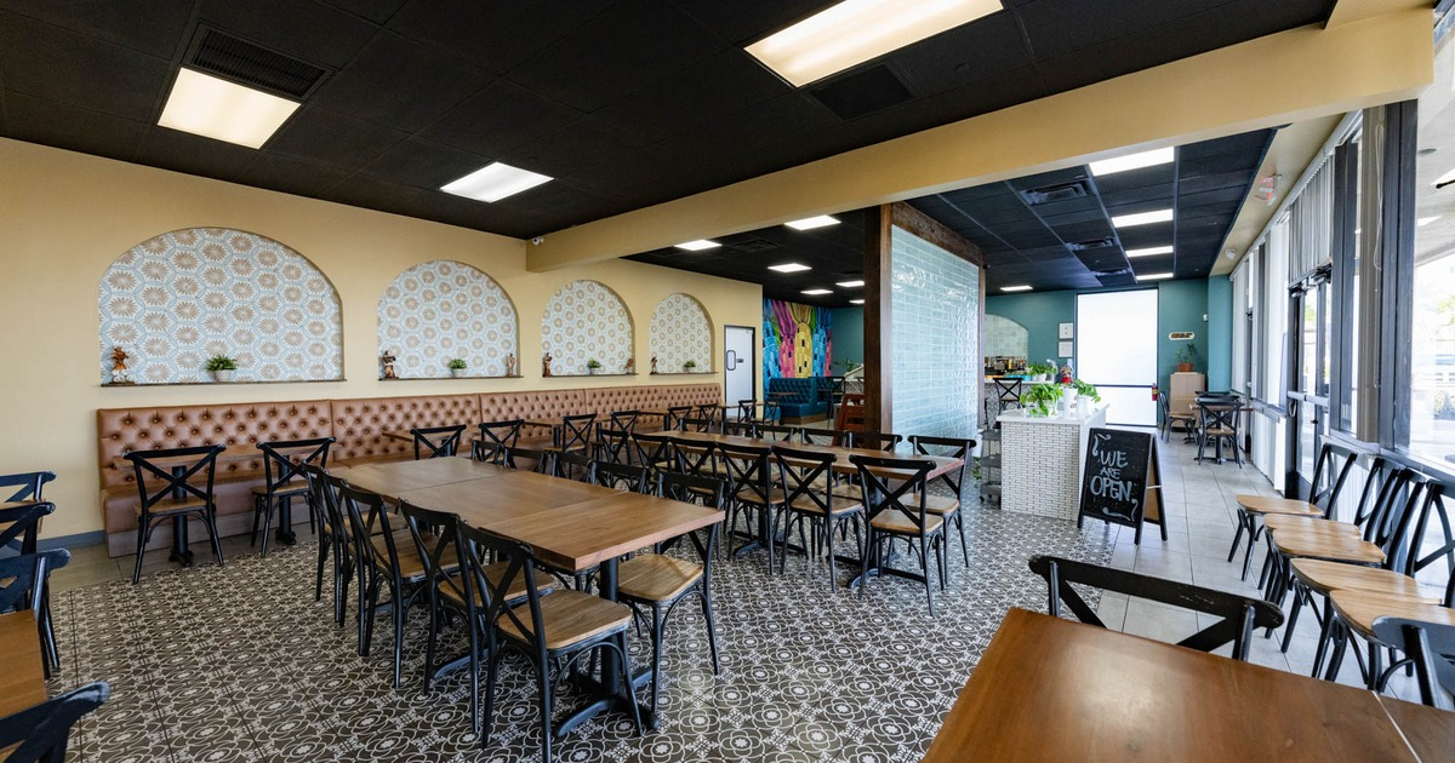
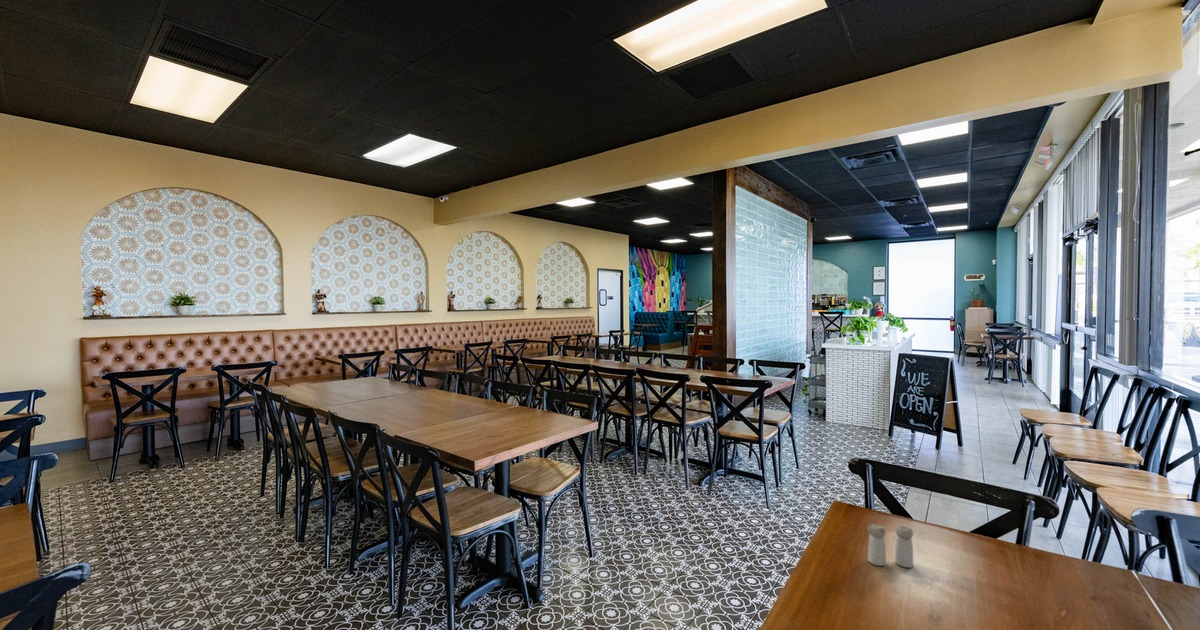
+ salt and pepper shaker (895, 545)
